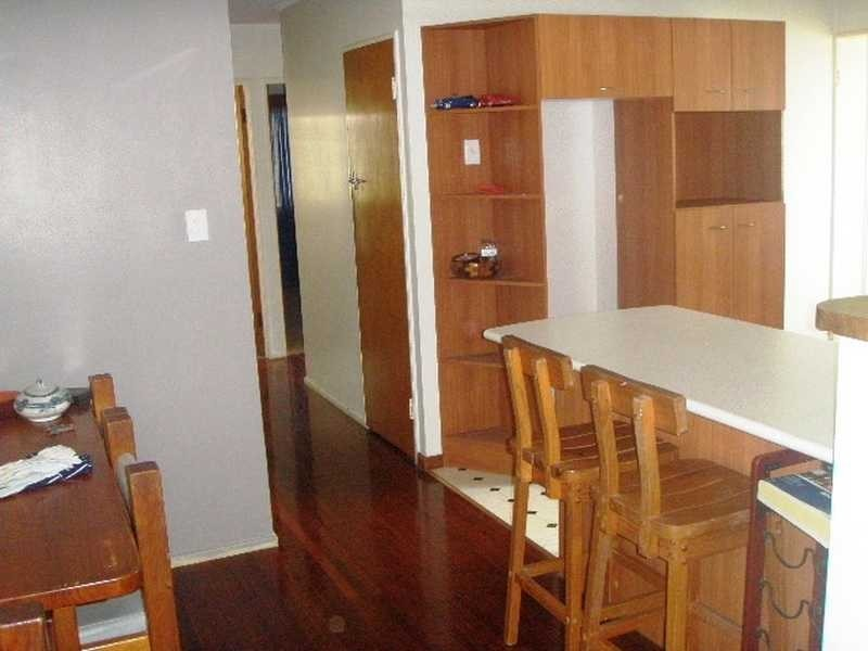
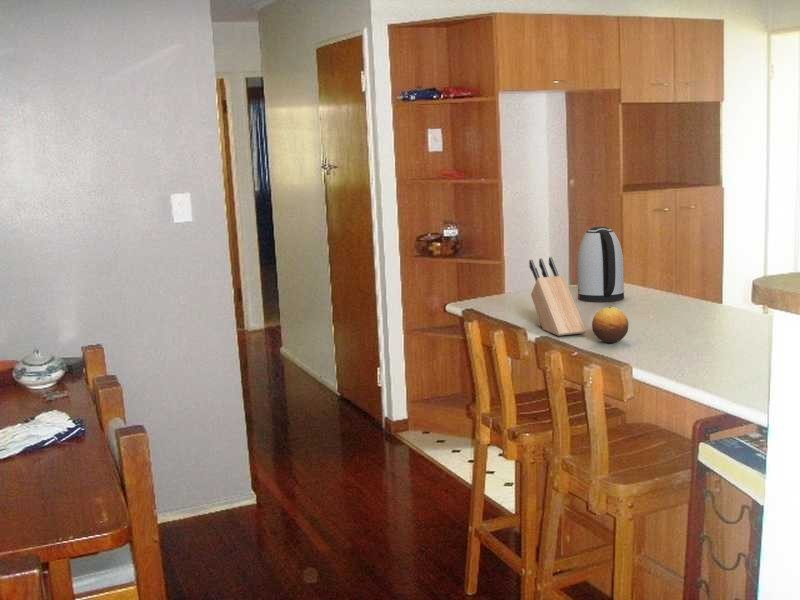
+ kettle (602, 263)
+ fruit (610, 324)
+ knife block (554, 294)
